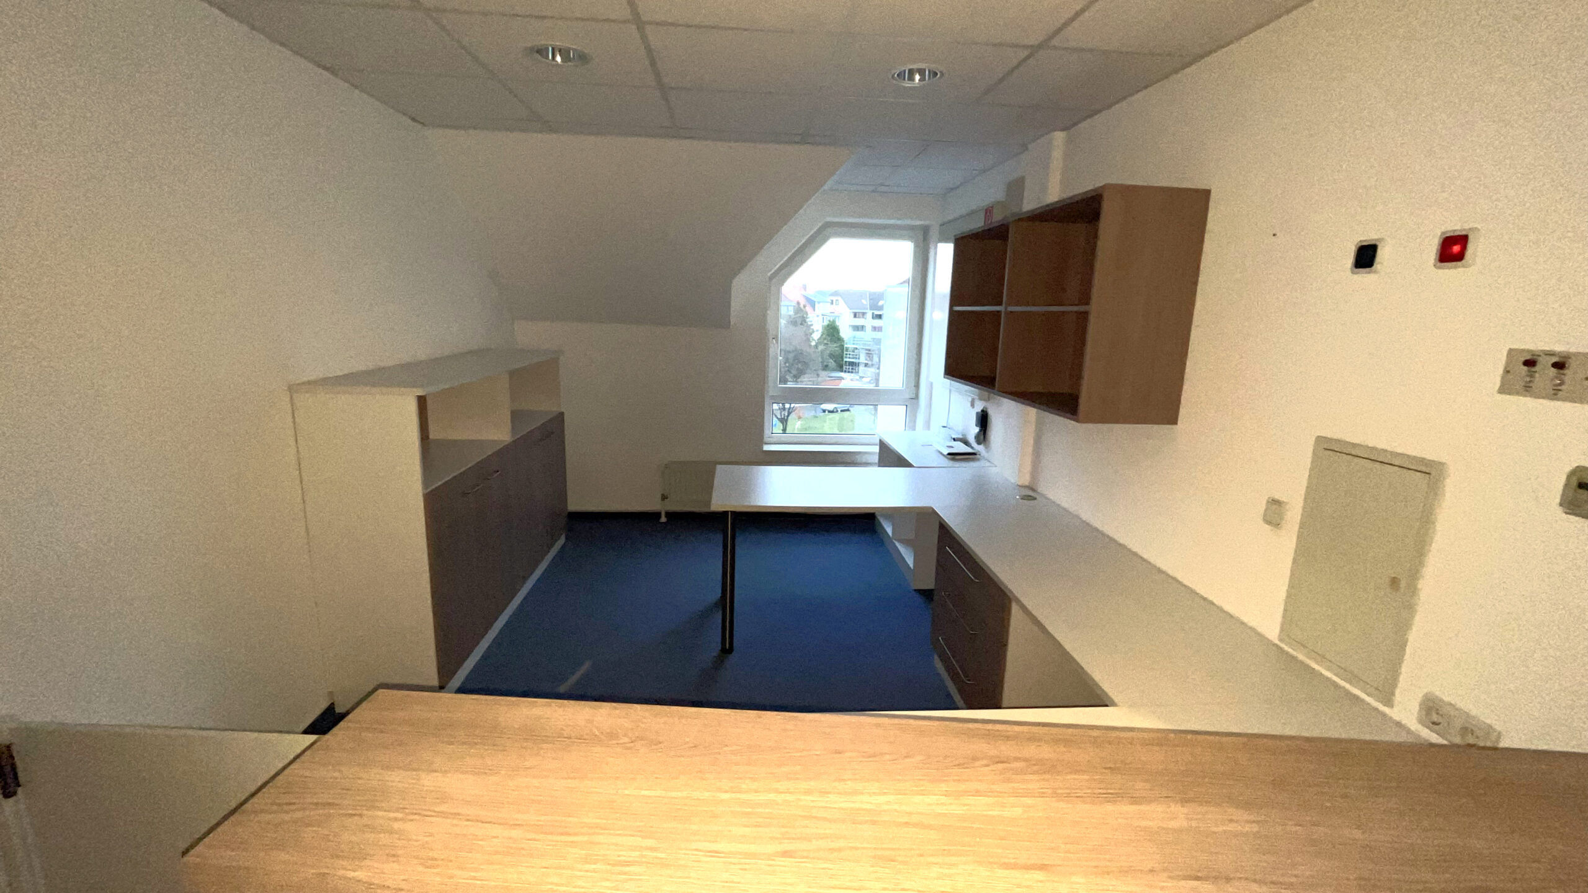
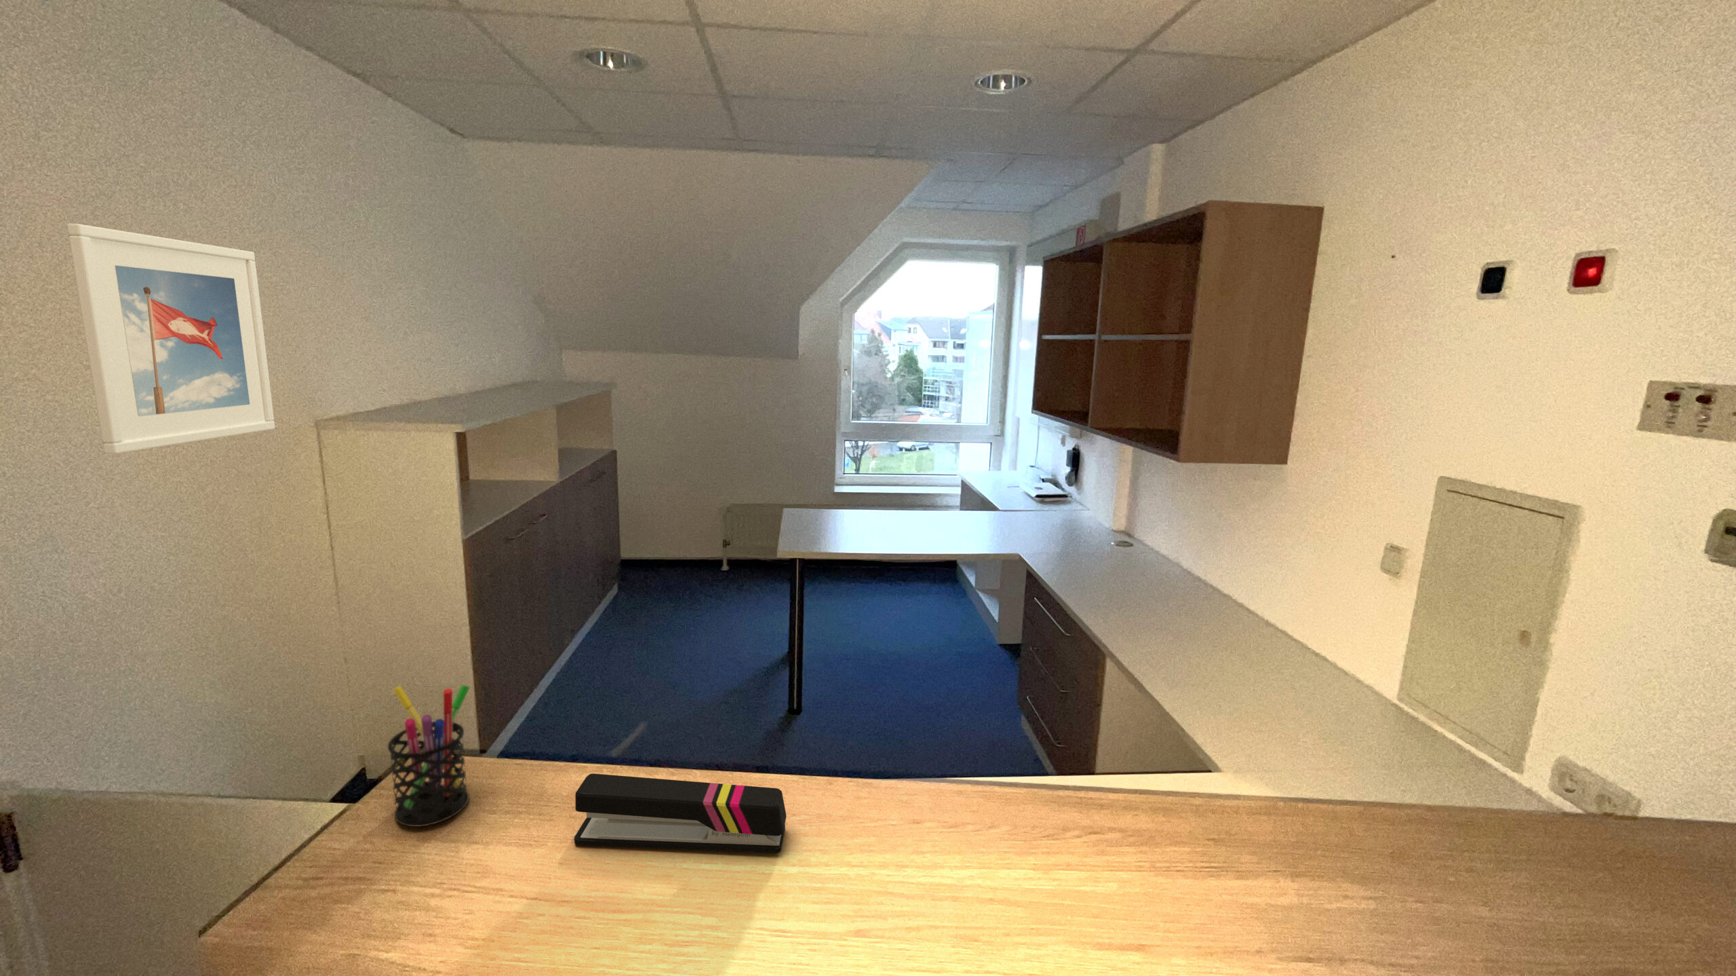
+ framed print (187, 342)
+ pen holder (436, 744)
+ stapler (682, 812)
